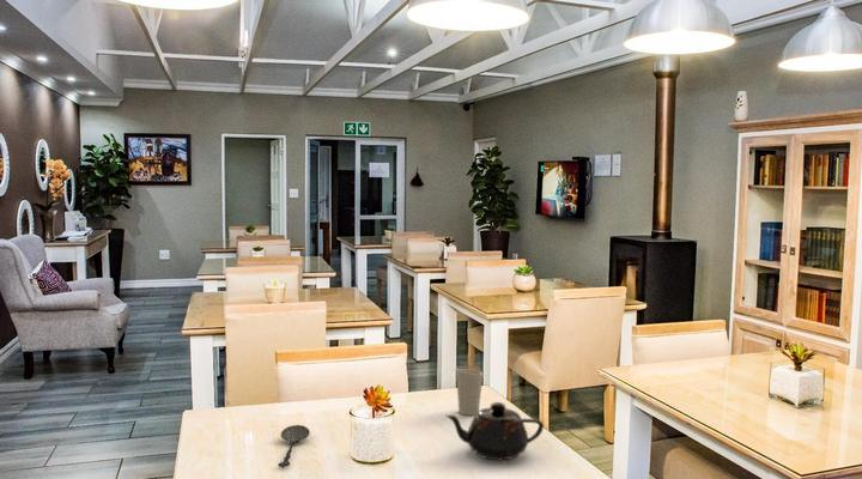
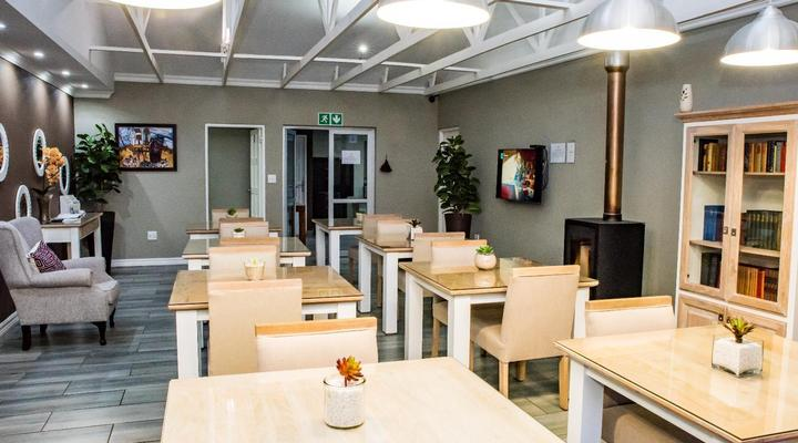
- spoon (291, 445)
- cup (468, 389)
- teapot (493, 428)
